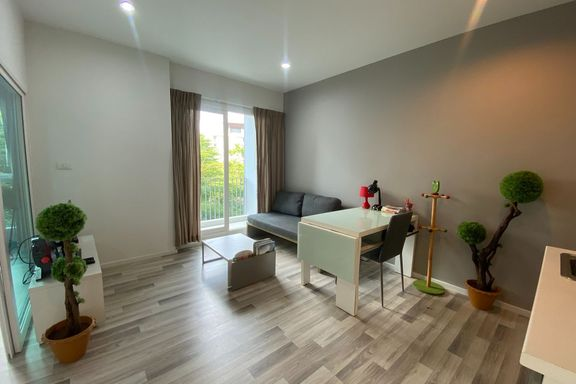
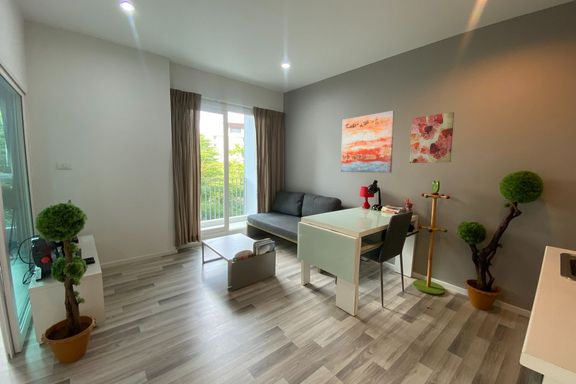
+ wall art (430, 139)
+ wall art (365, 144)
